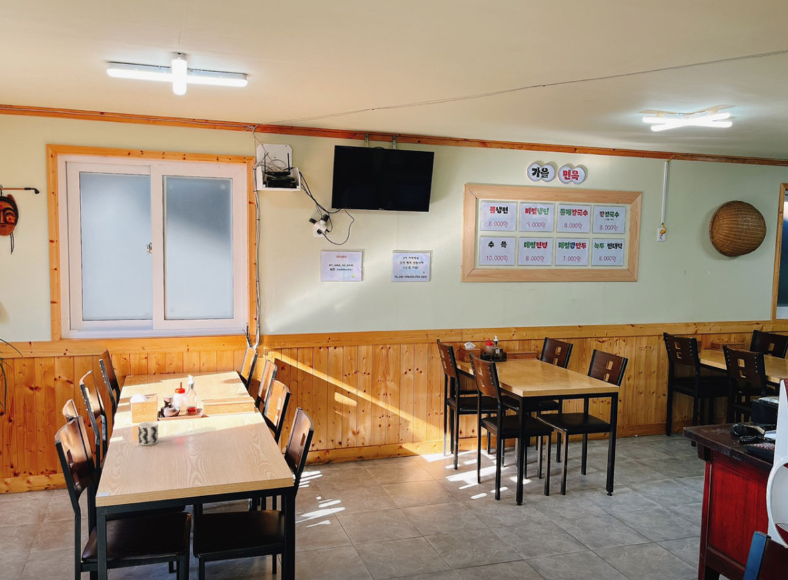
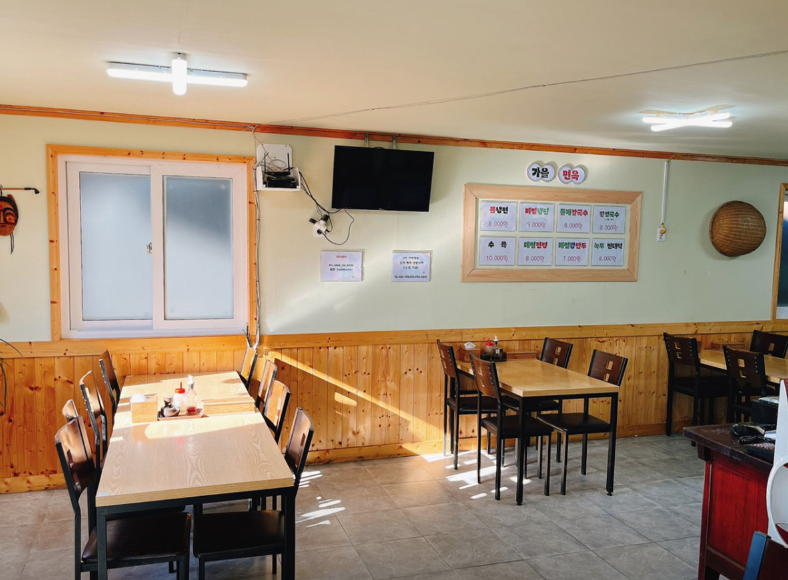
- cup (148, 434)
